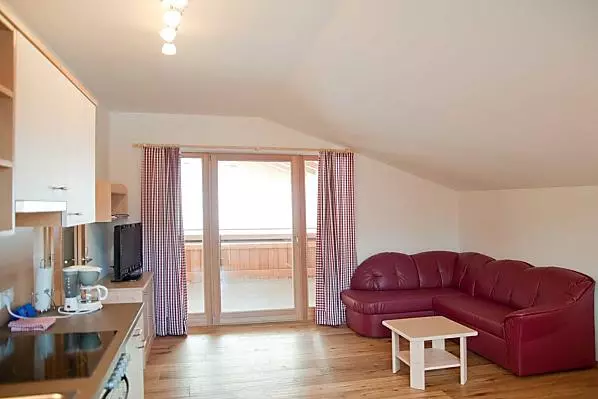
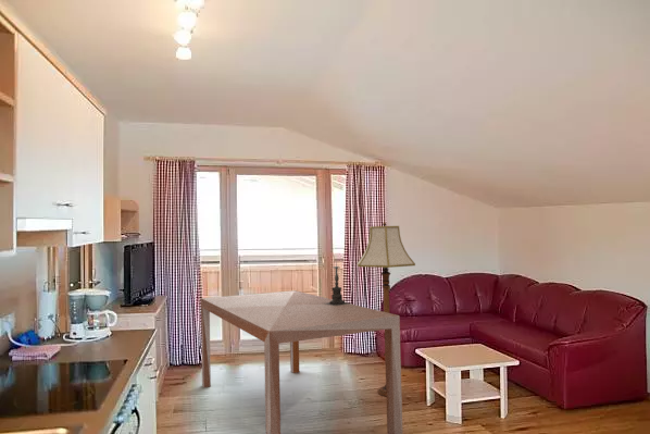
+ candle holder (336, 282)
+ floor lamp (386, 306)
+ table (290, 356)
